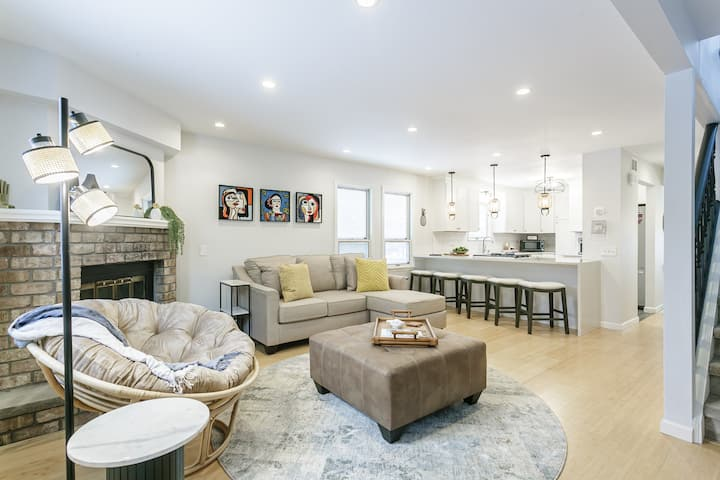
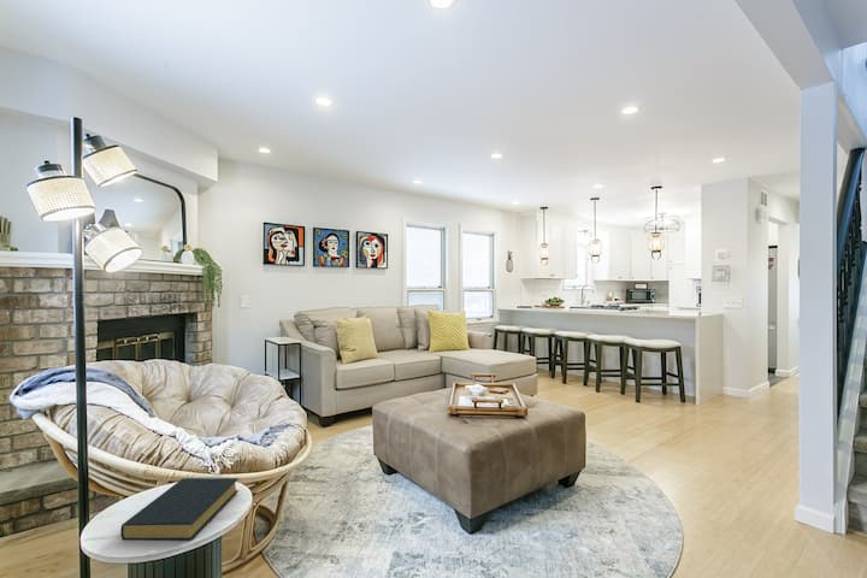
+ hardback book (185, 506)
